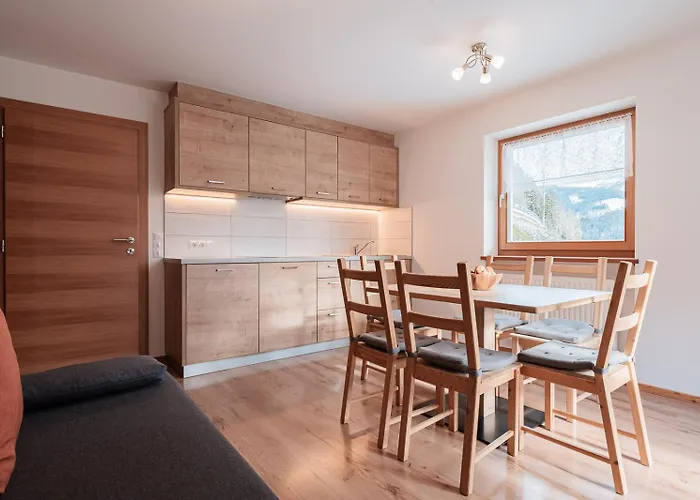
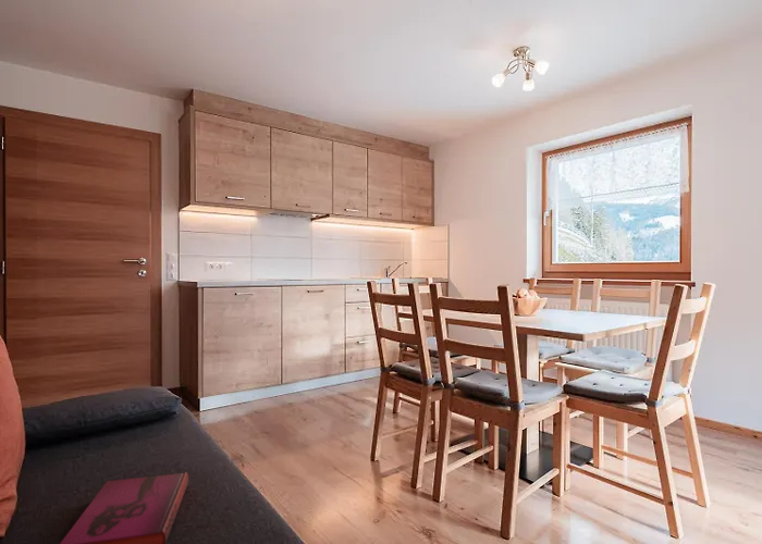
+ hardback book (133, 510)
